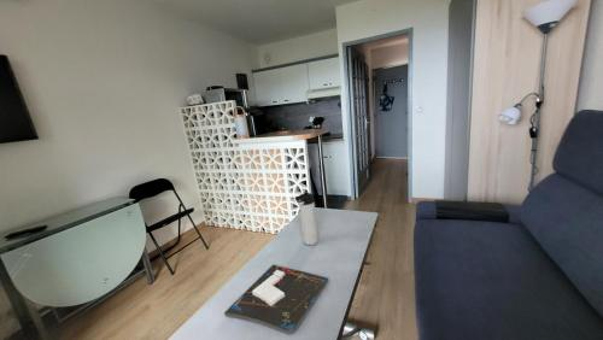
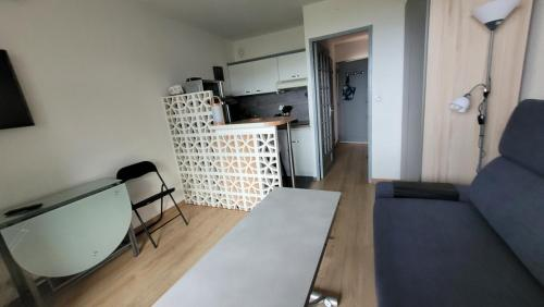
- board game (280, 291)
- thermos bottle (306, 219)
